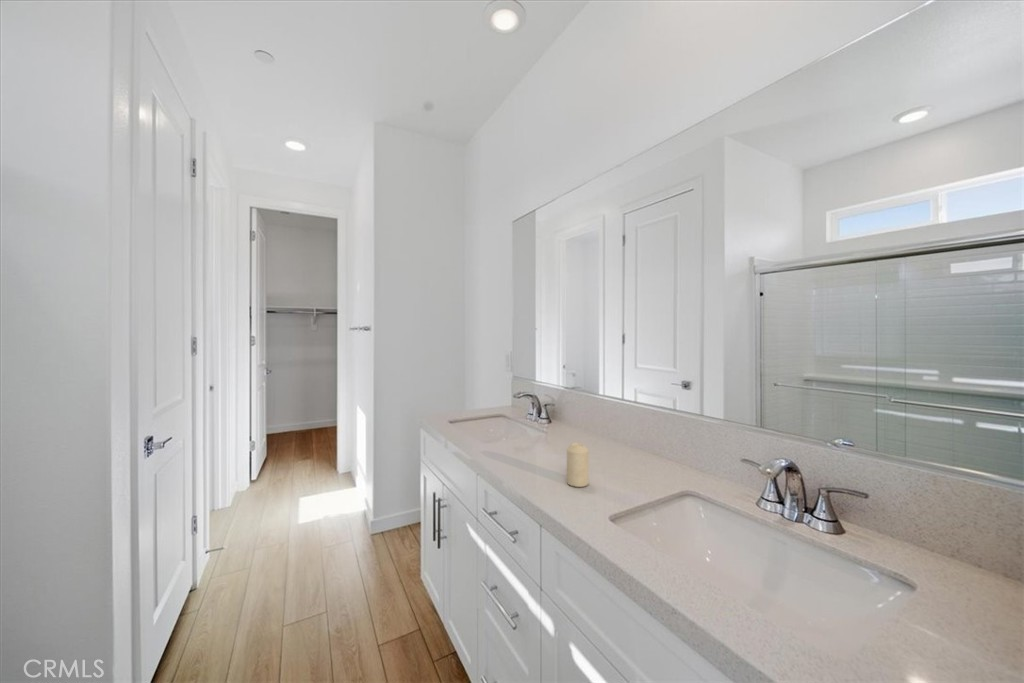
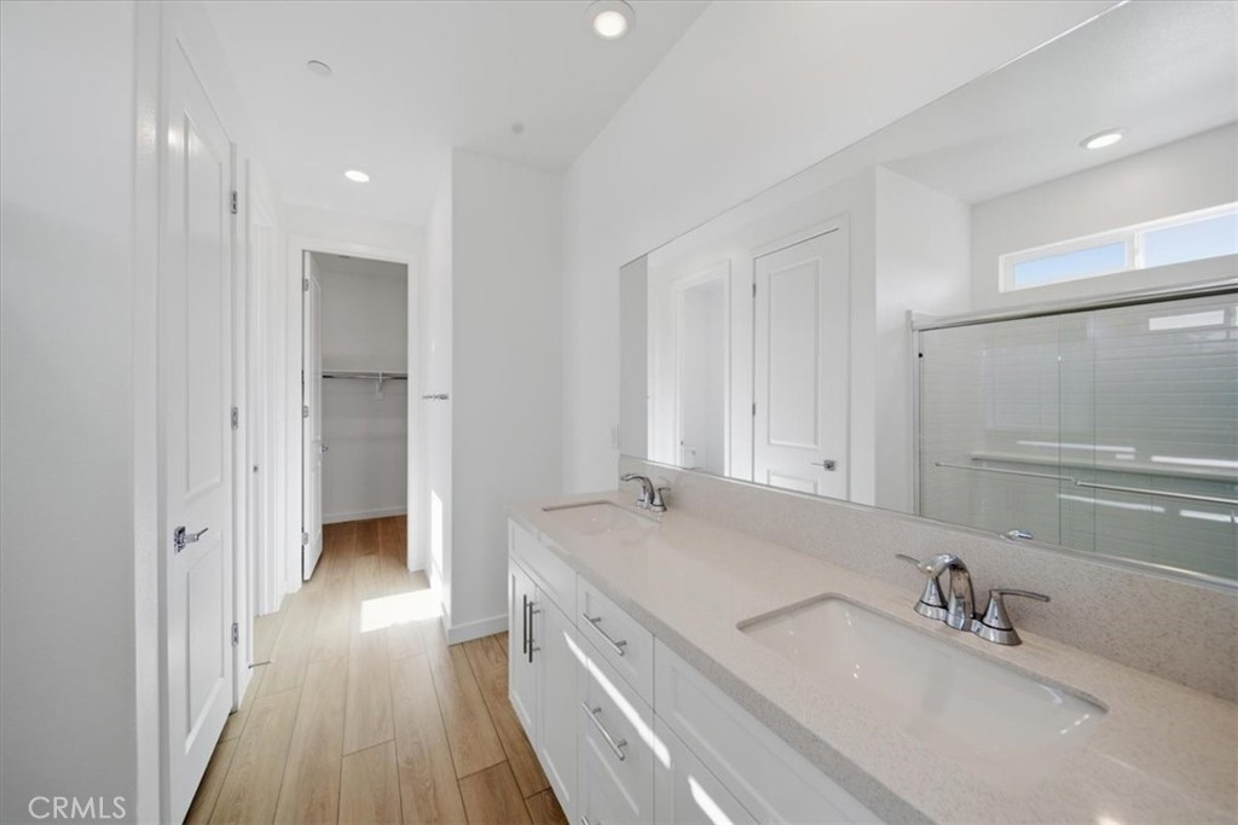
- candle (577, 463)
